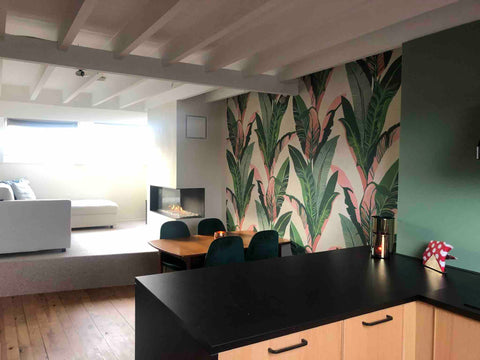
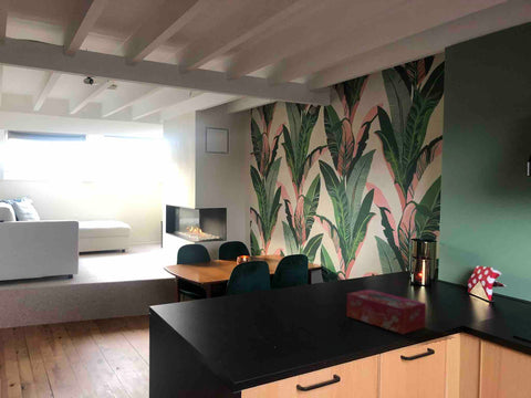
+ tissue box (384, 310)
